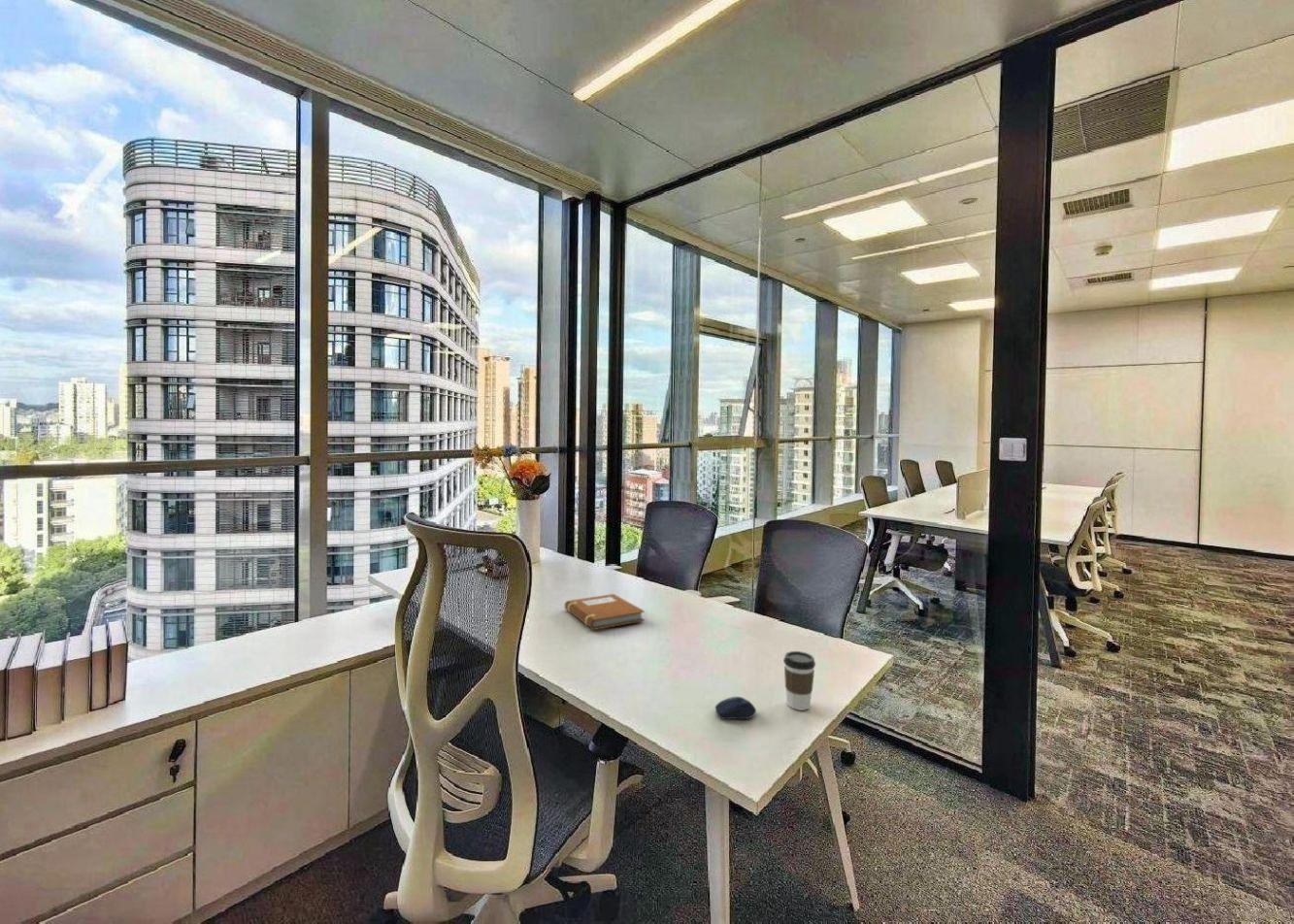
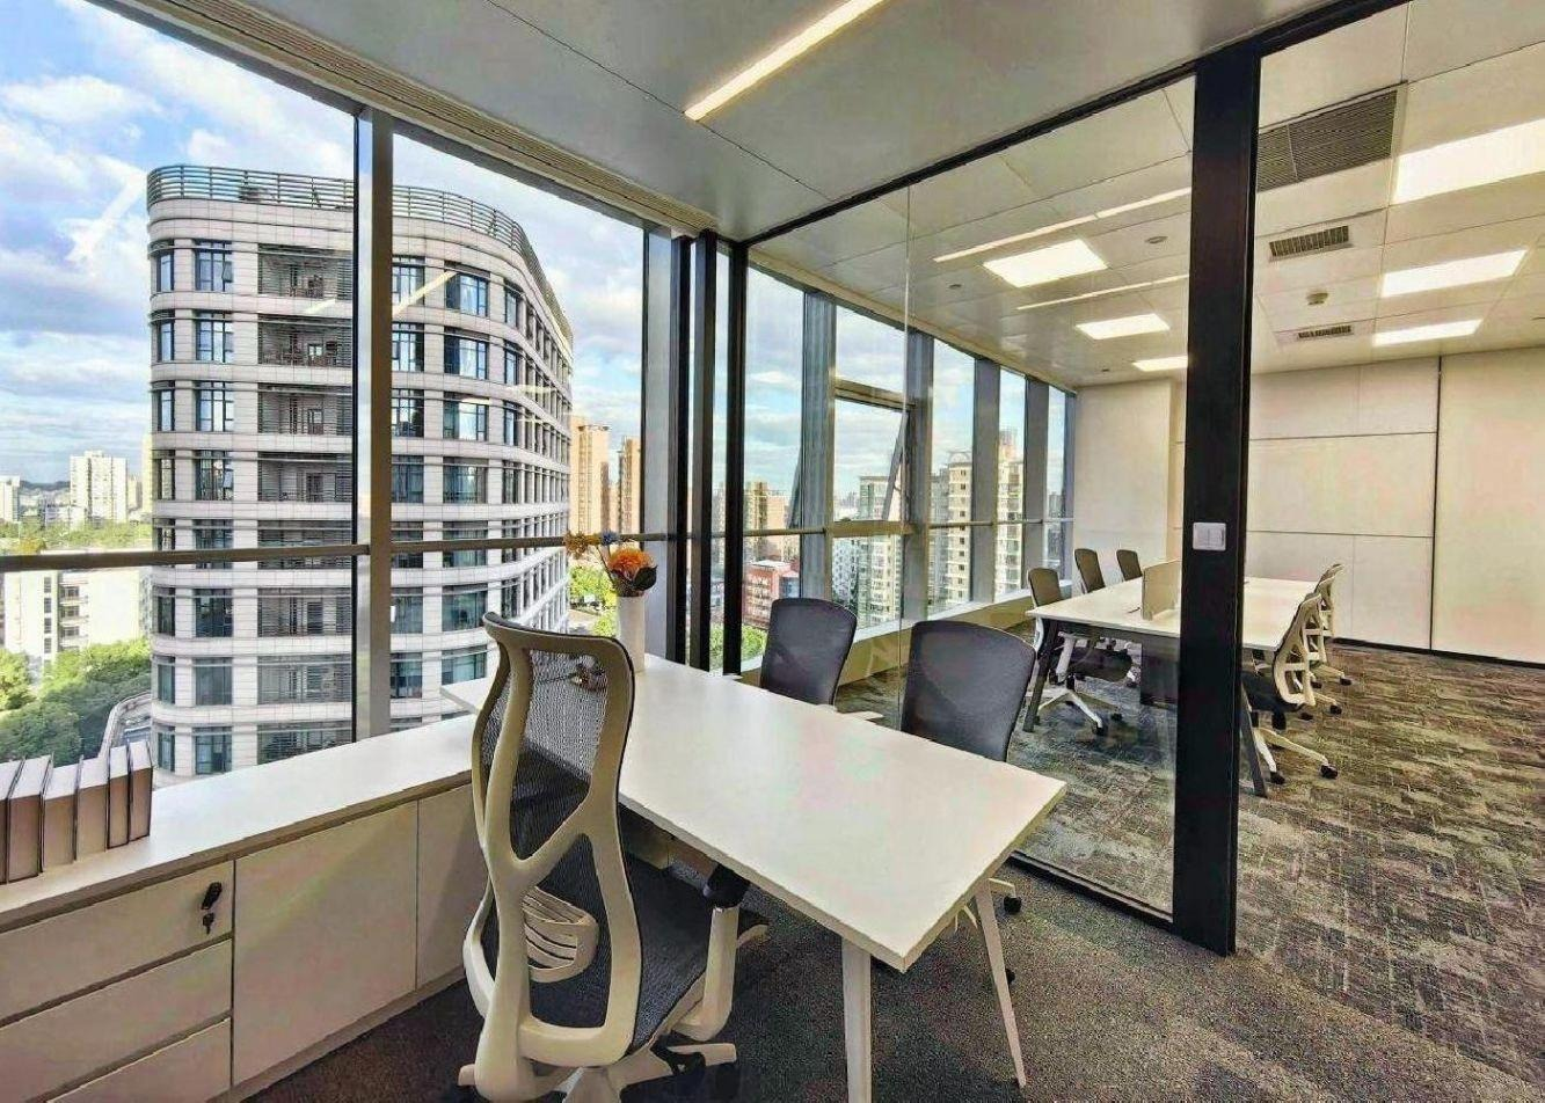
- computer mouse (735, 705)
- notebook (602, 610)
- coffee cup (799, 680)
